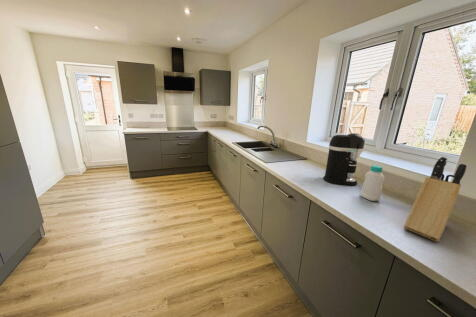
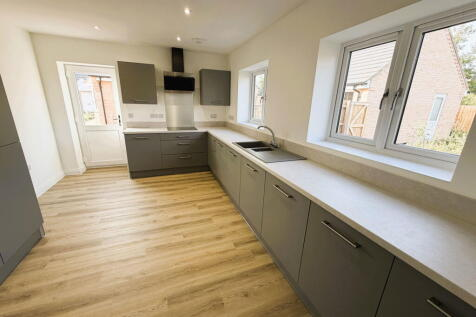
- bottle (373, 182)
- knife block (437, 194)
- coffee maker (343, 157)
